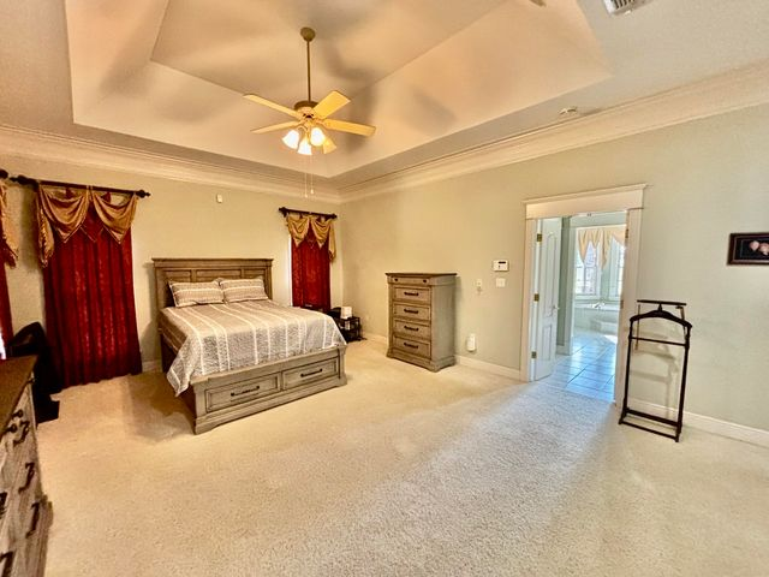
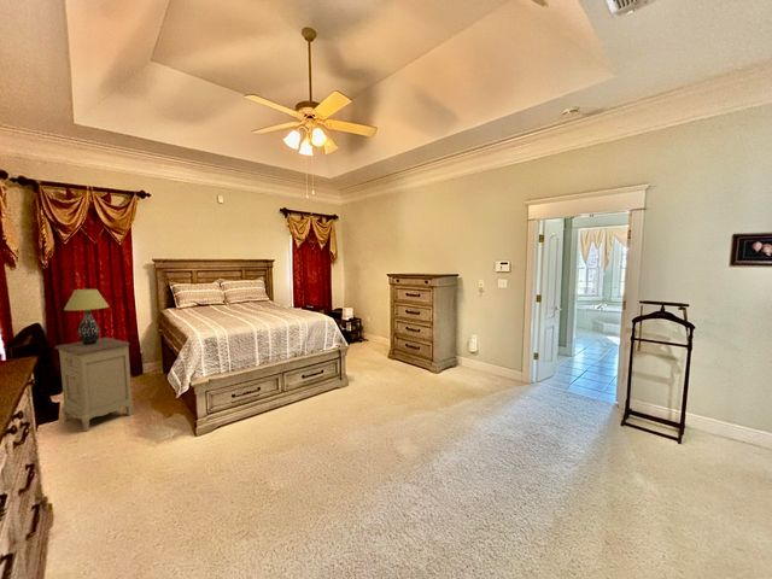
+ nightstand (92, 381)
+ table lamp (87, 316)
